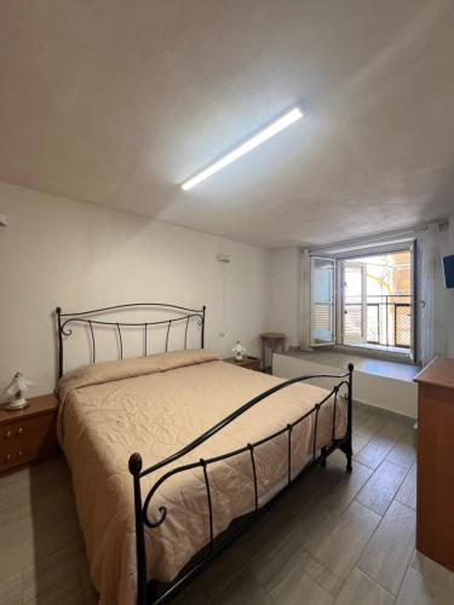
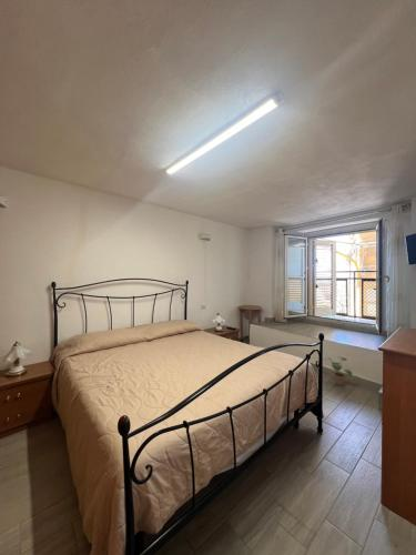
+ potted plant (339, 371)
